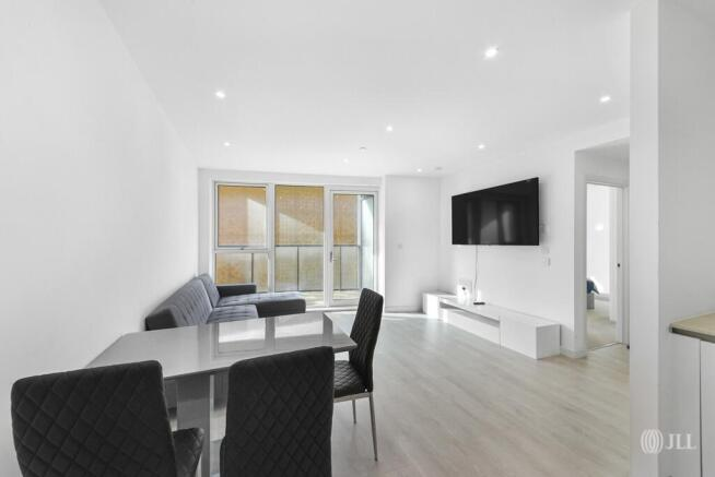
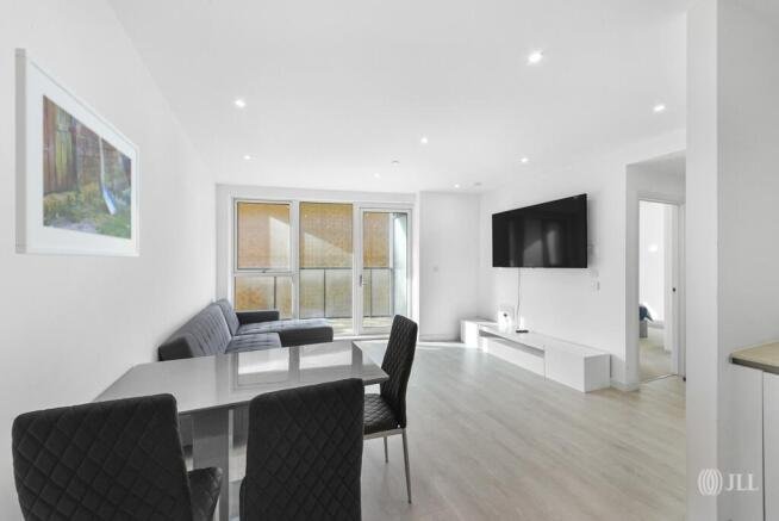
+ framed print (95, 184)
